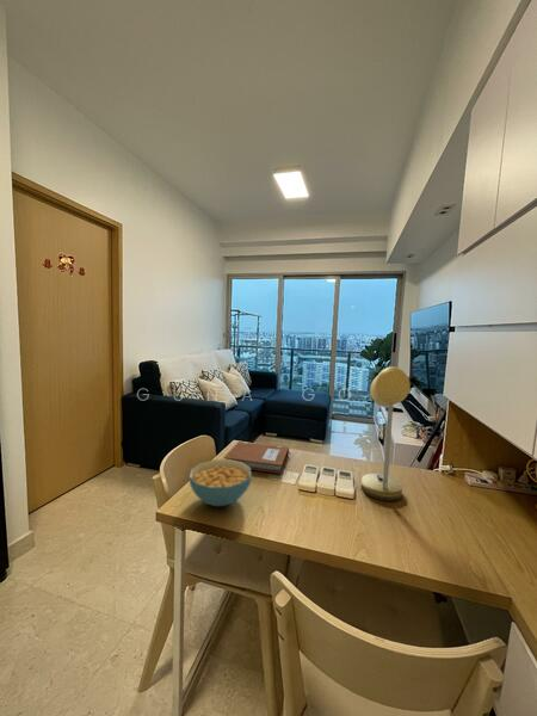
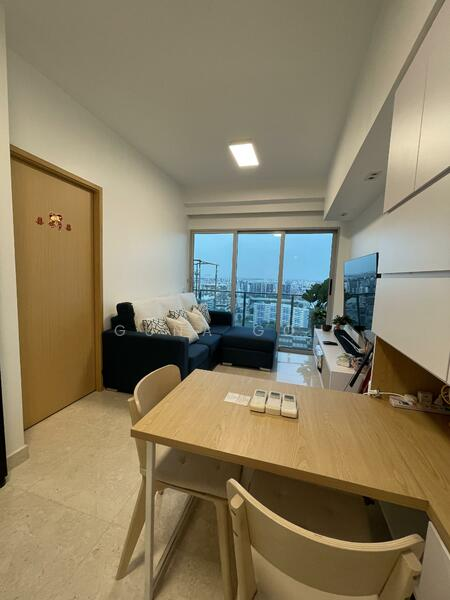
- desk lamp (387, 428)
- notebook (259, 455)
- cereal bowl (220, 486)
